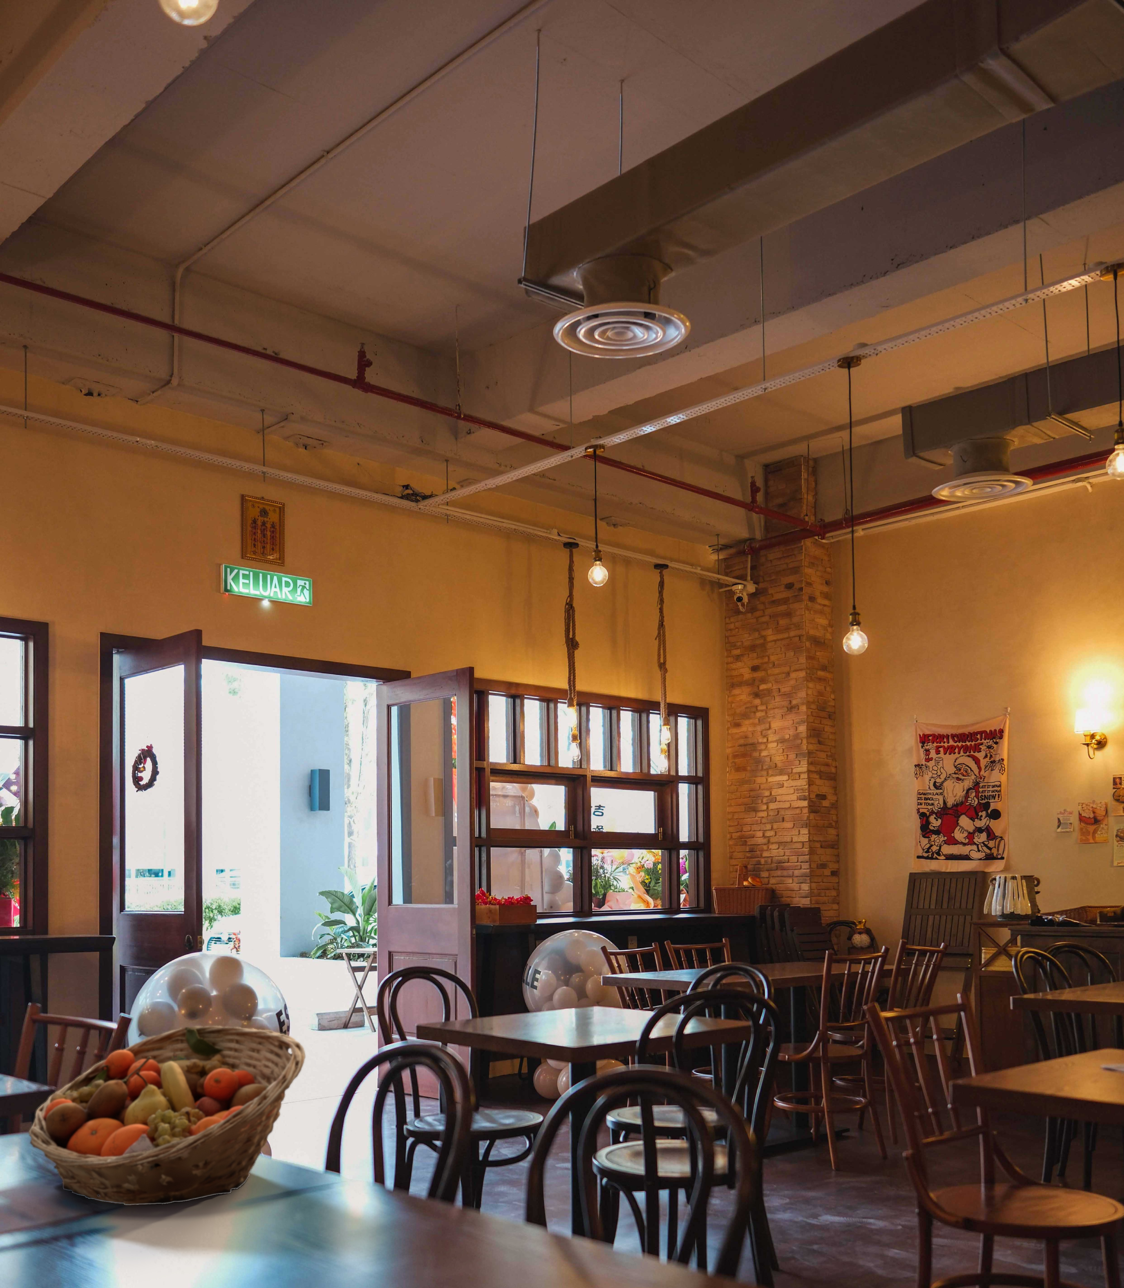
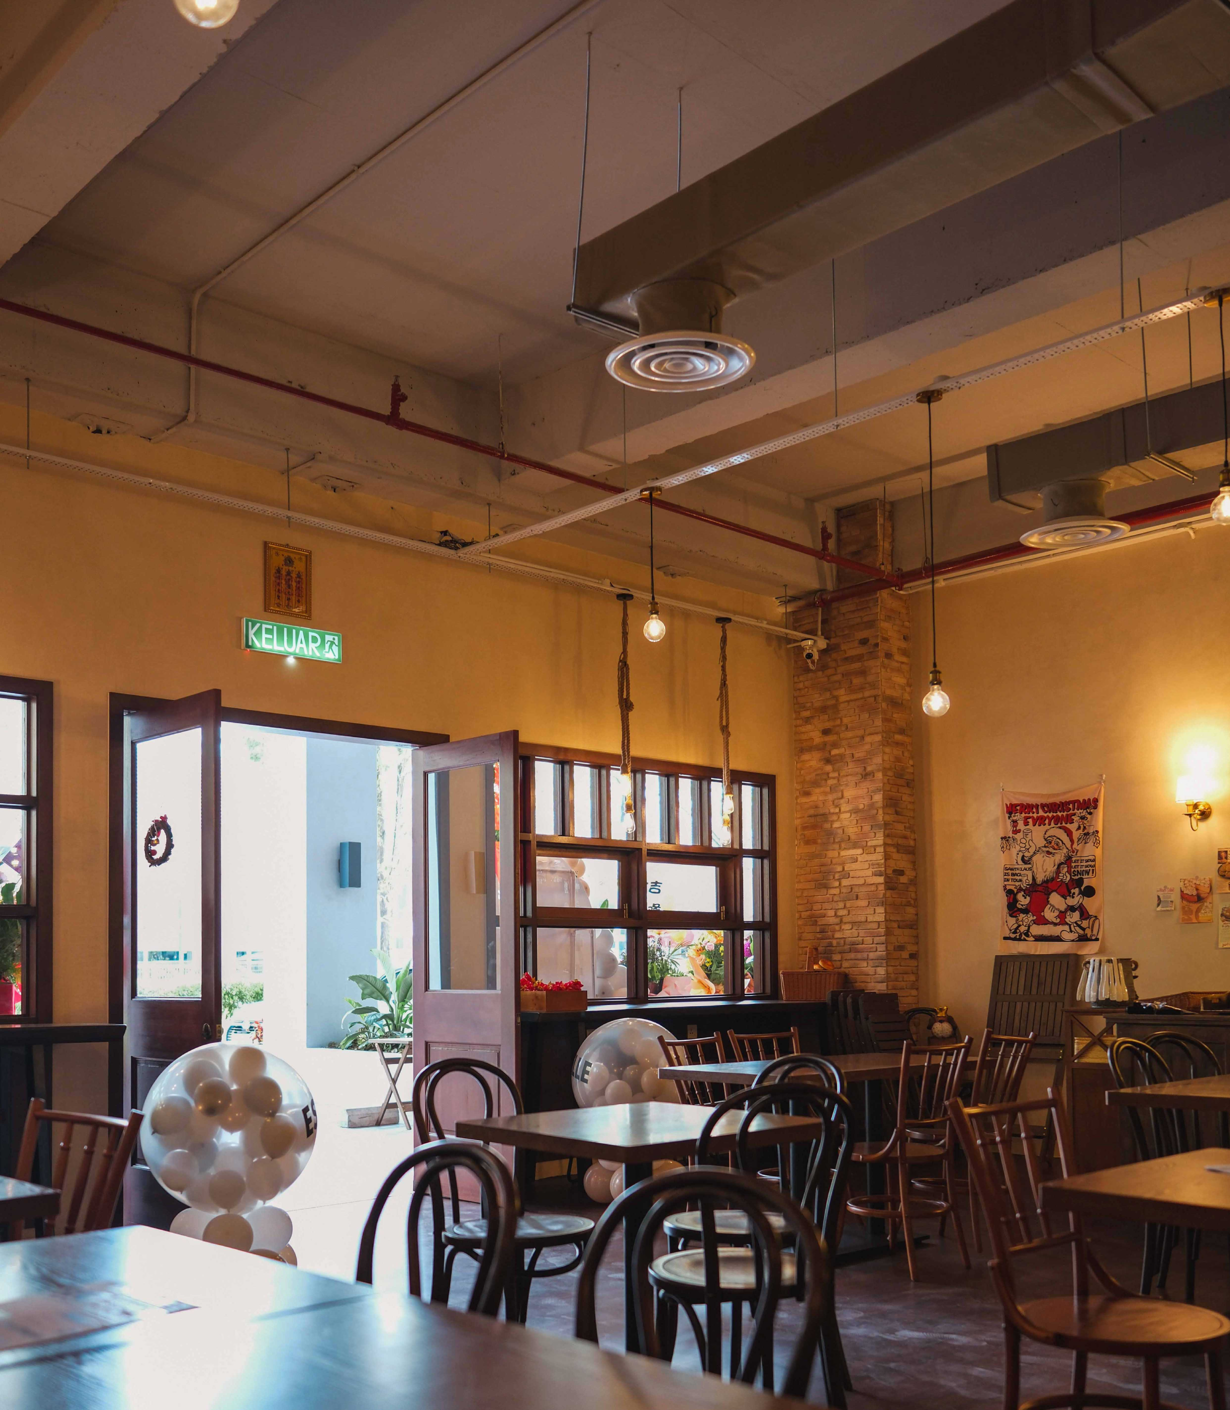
- fruit basket (170, 1111)
